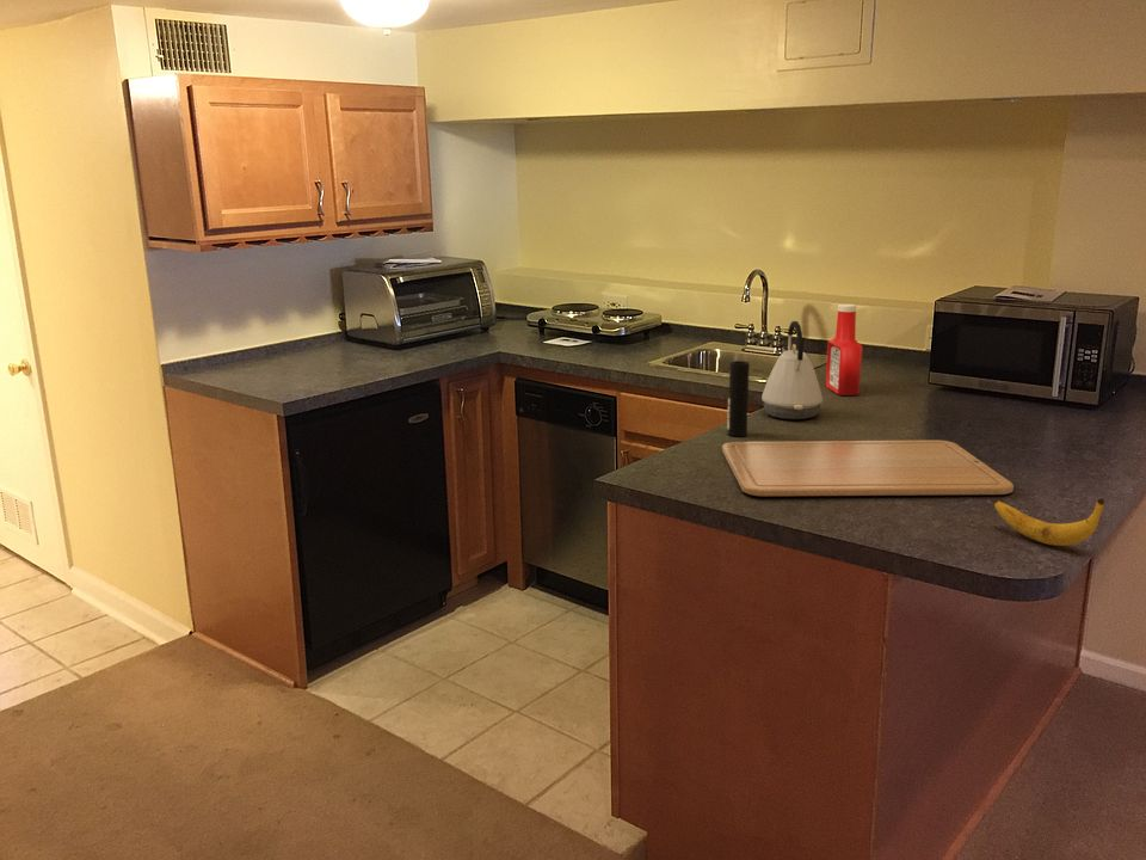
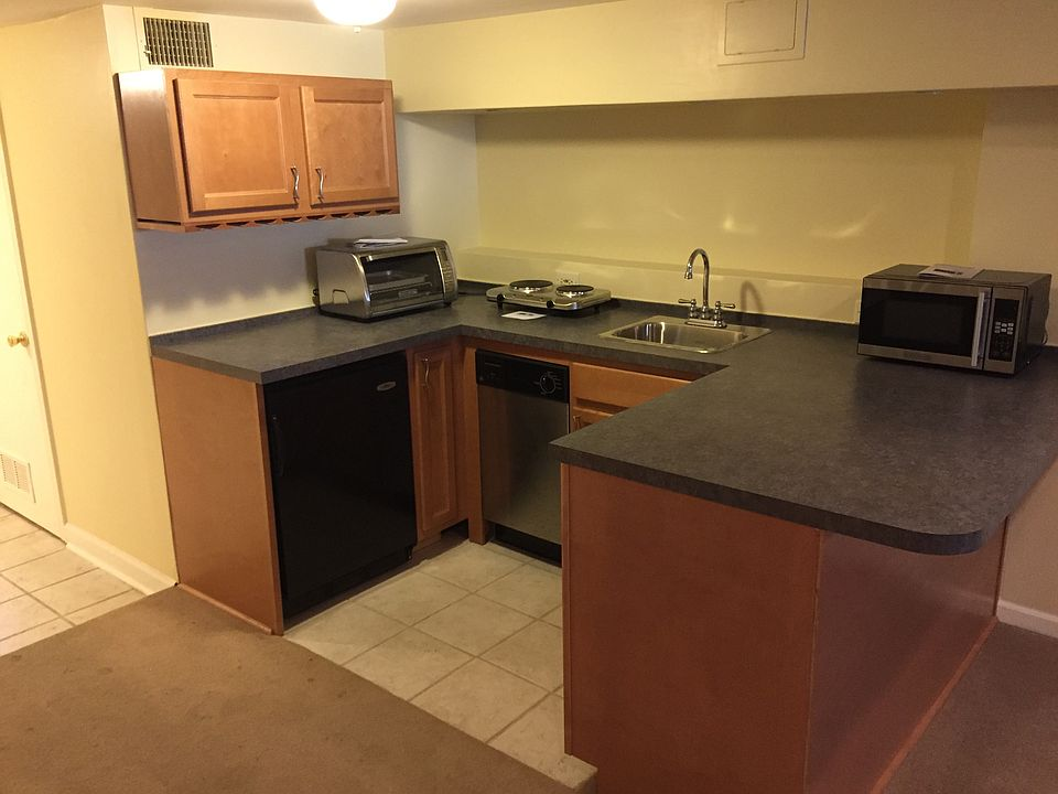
- banana (1042, 521)
- soap bottle (844, 348)
- chopping board (856, 465)
- kettle (793, 368)
- cup (738, 398)
